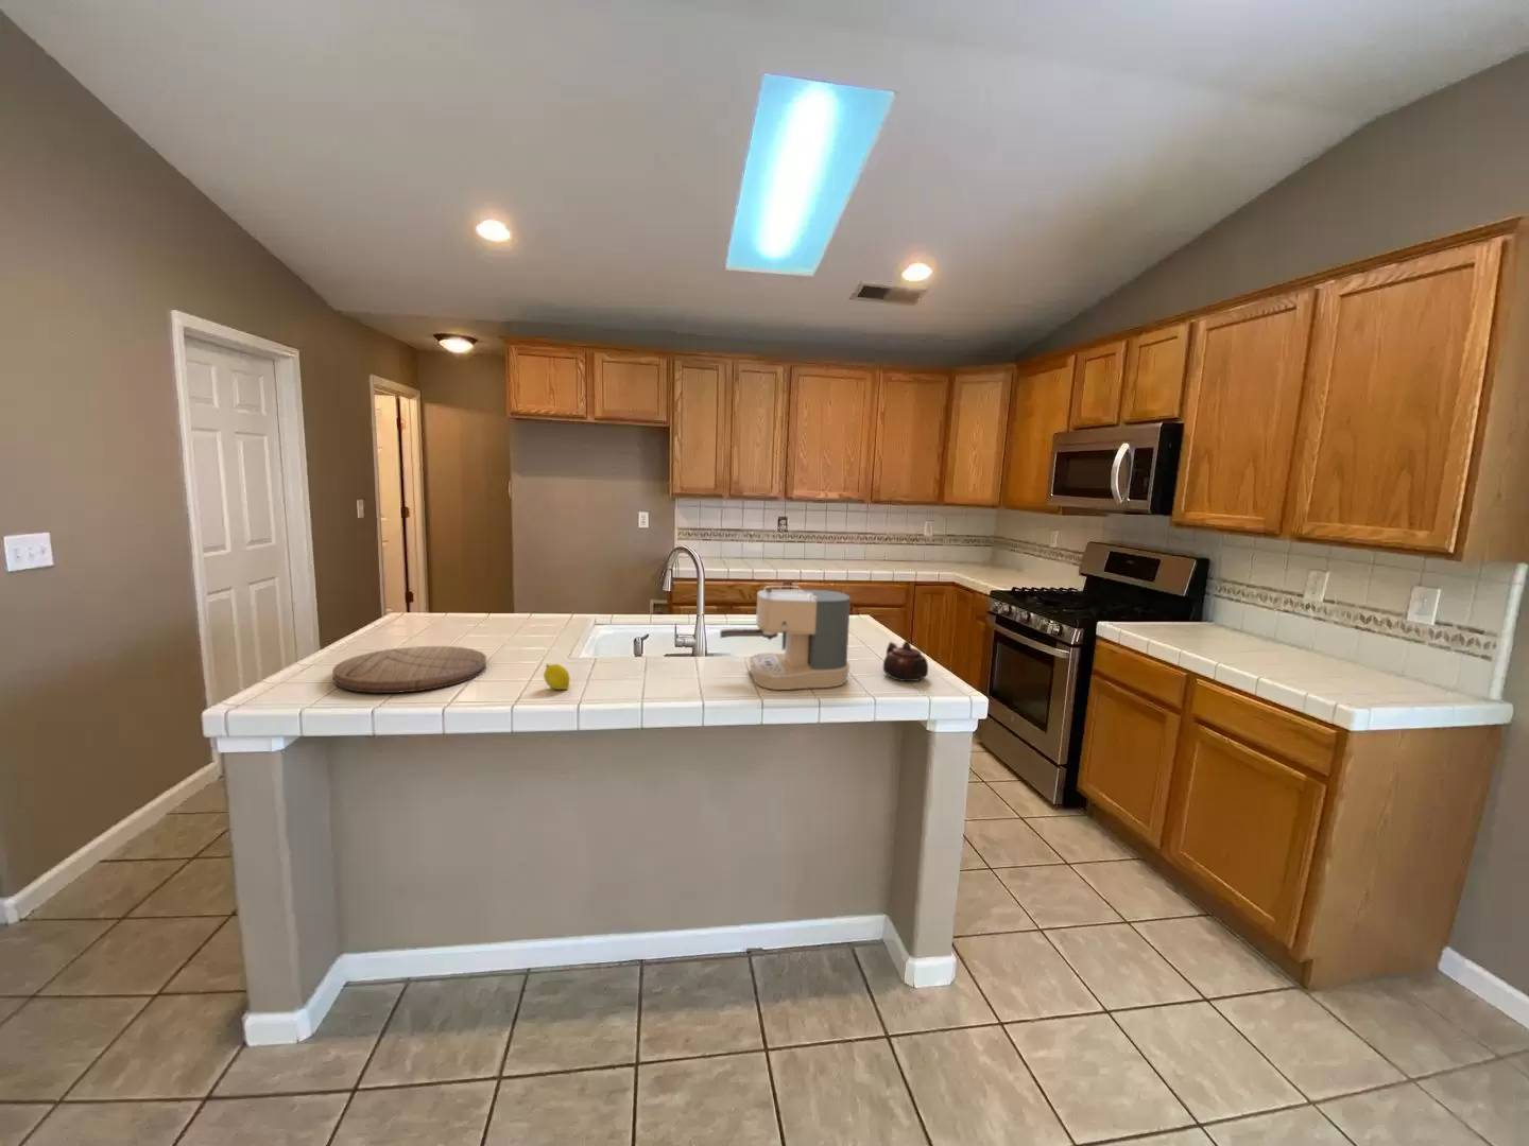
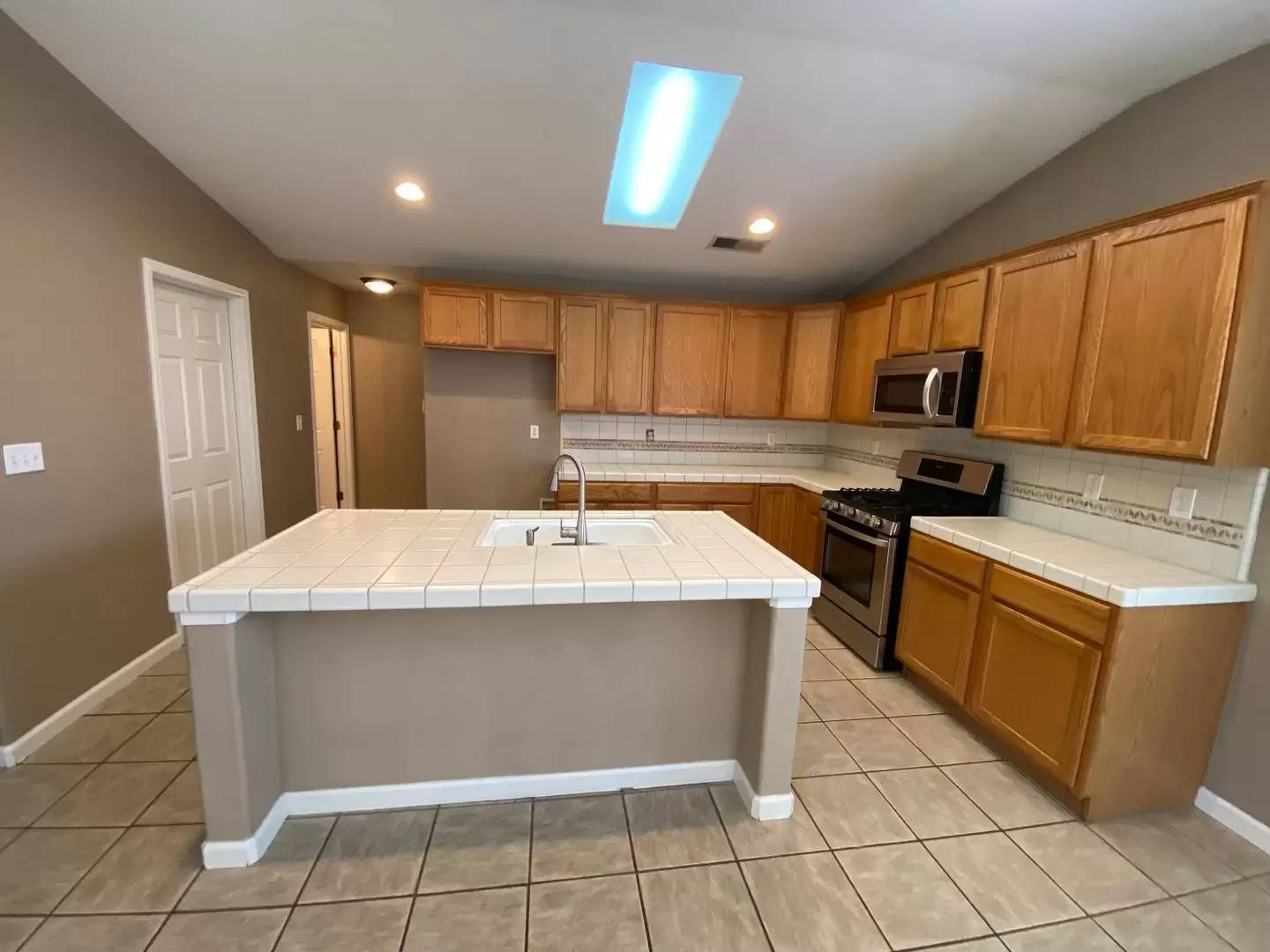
- fruit (556, 677)
- cutting board (413, 667)
- coffee maker (786, 632)
- teapot (904, 658)
